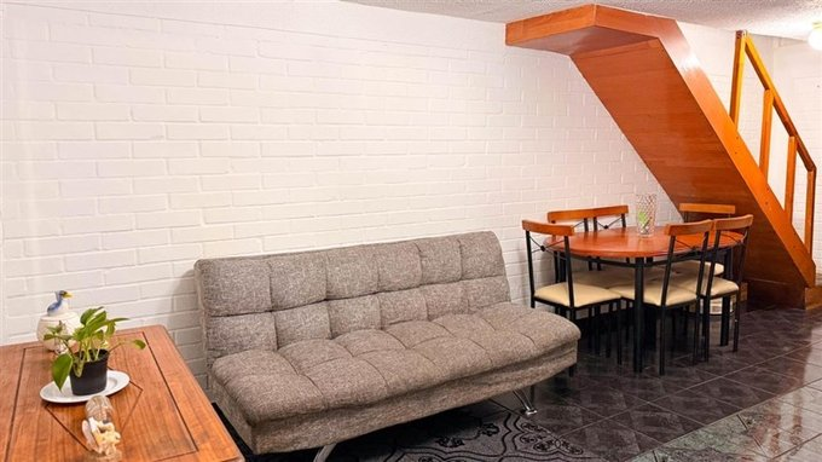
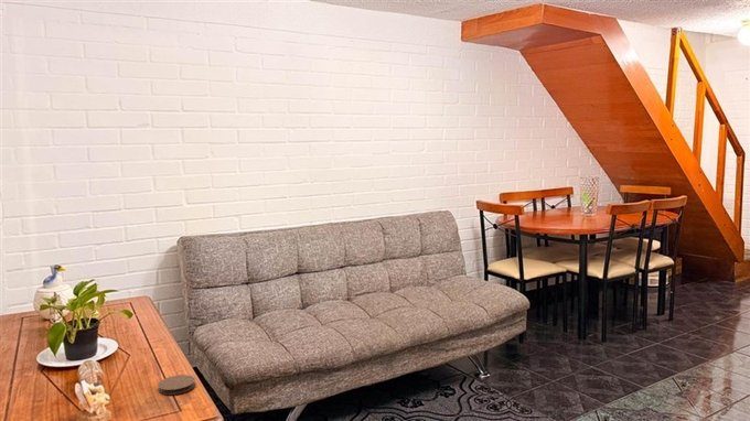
+ coaster (176, 384)
